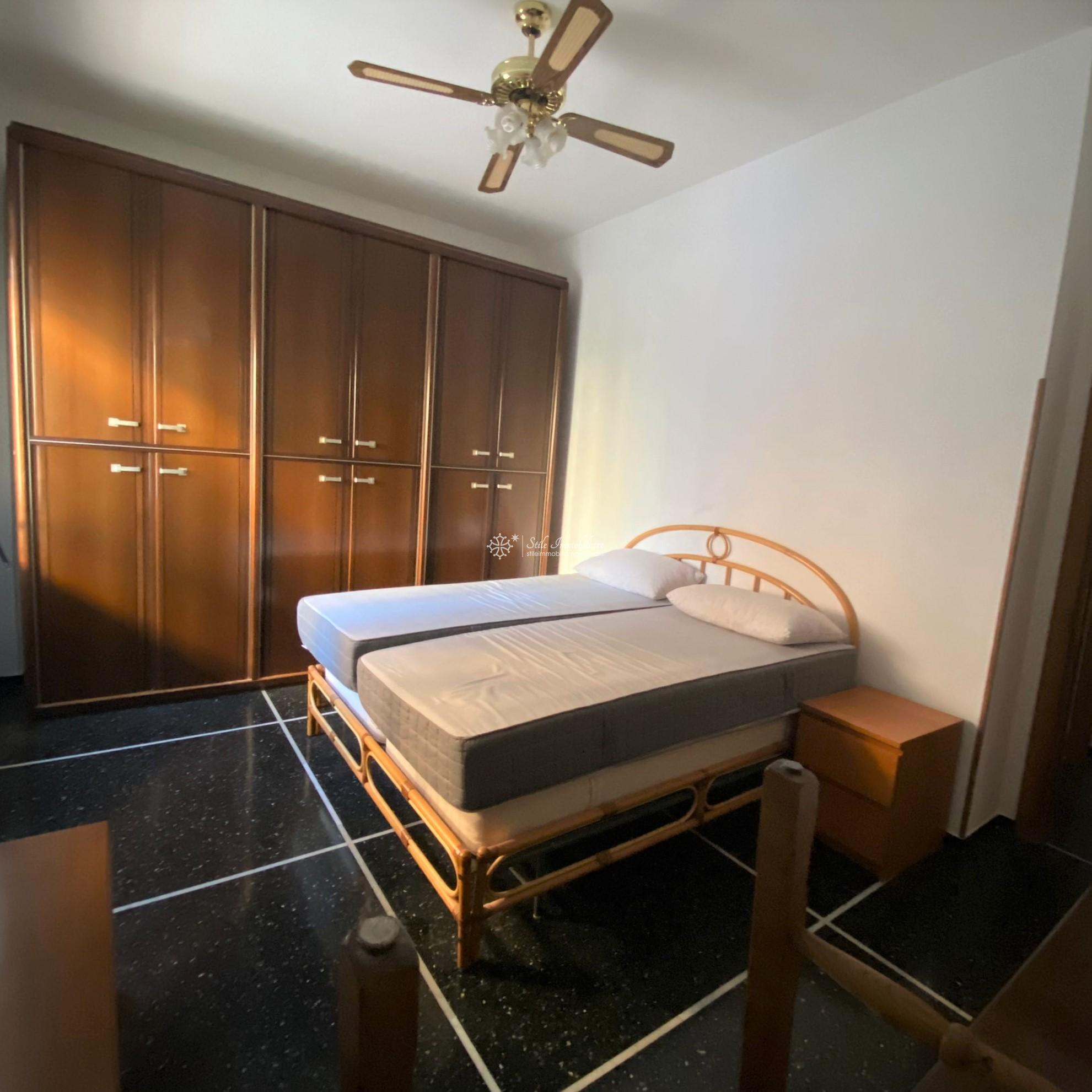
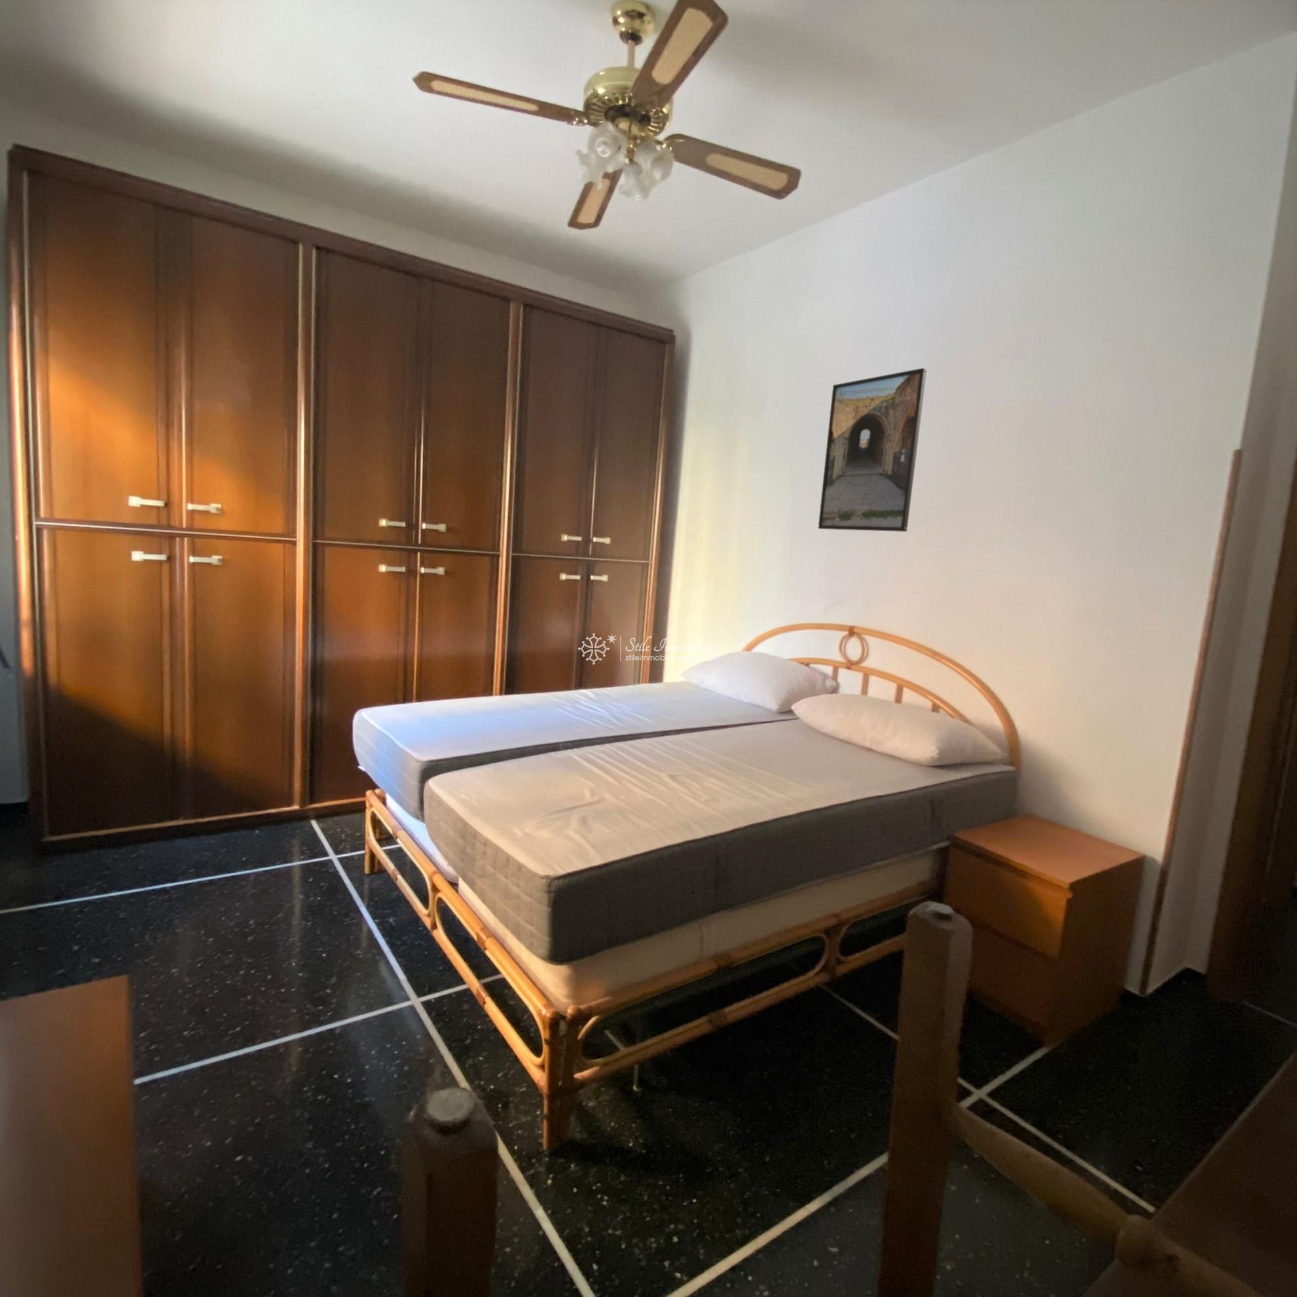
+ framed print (868, 455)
